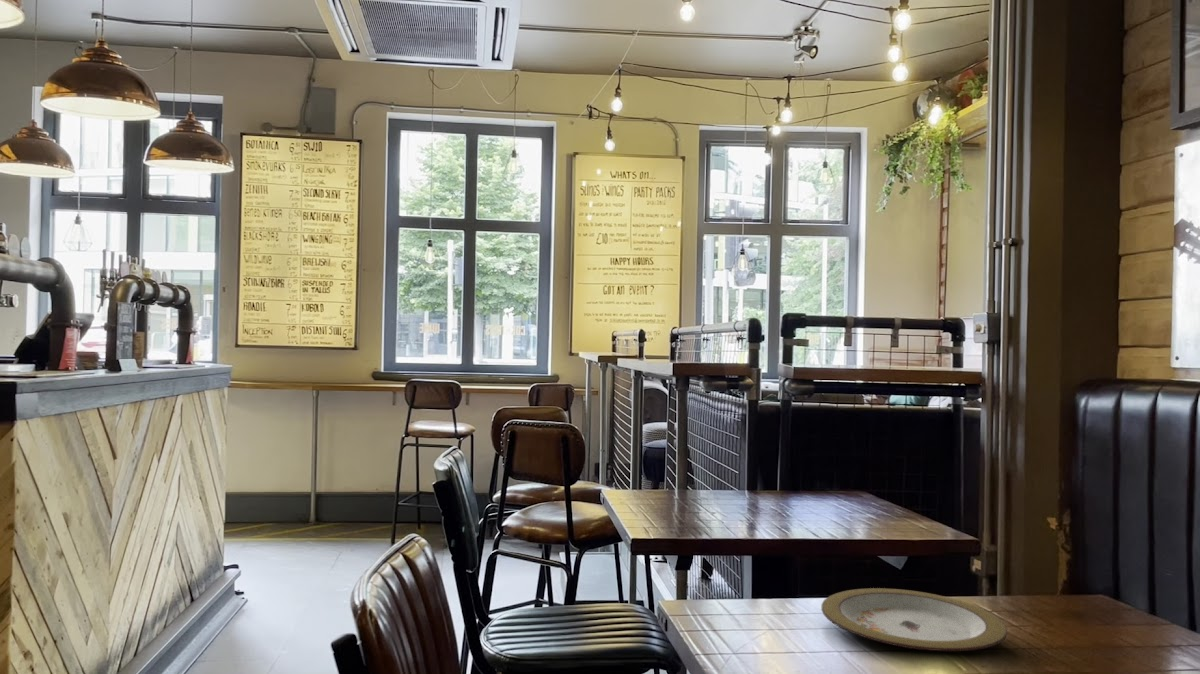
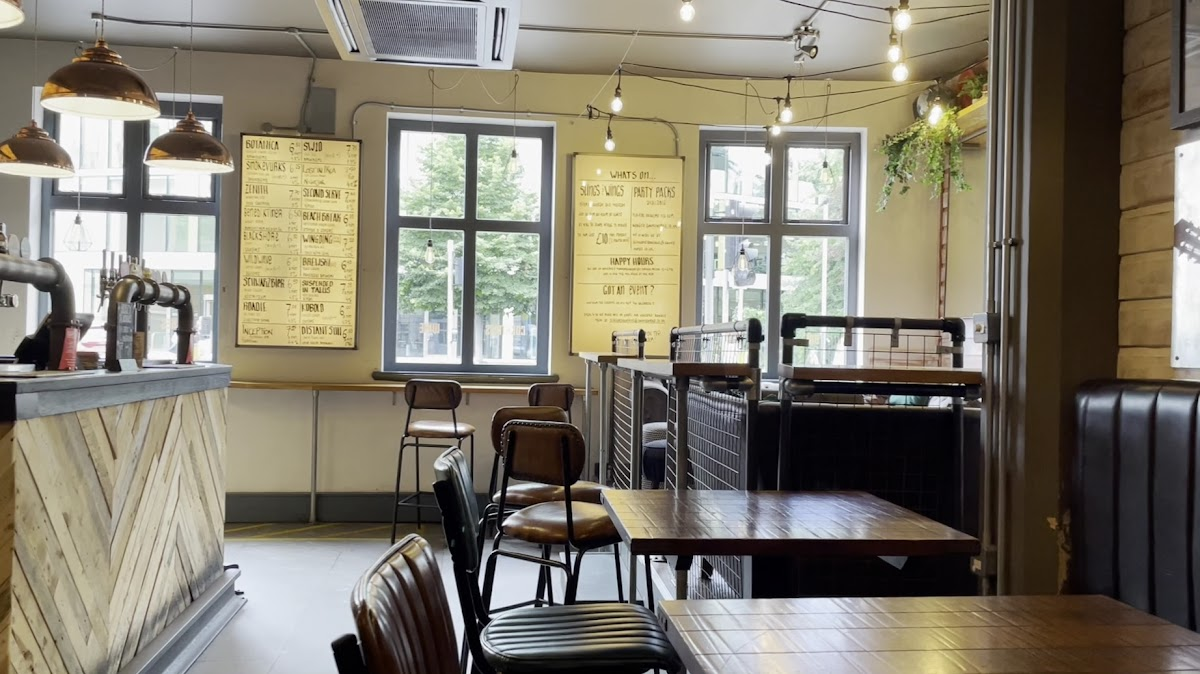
- plate (910, 622)
